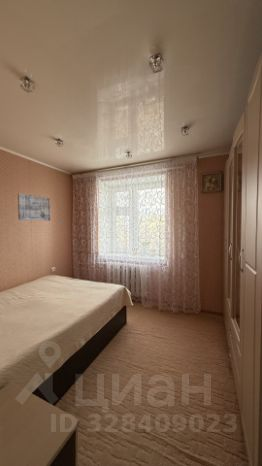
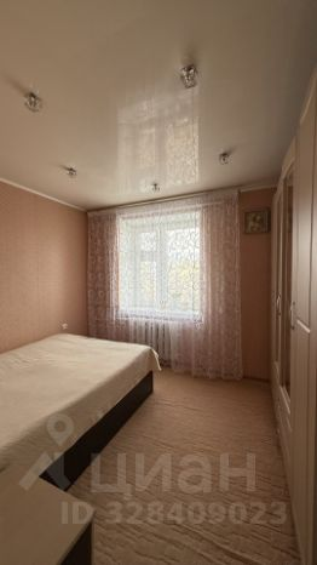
- wall art (35, 208)
